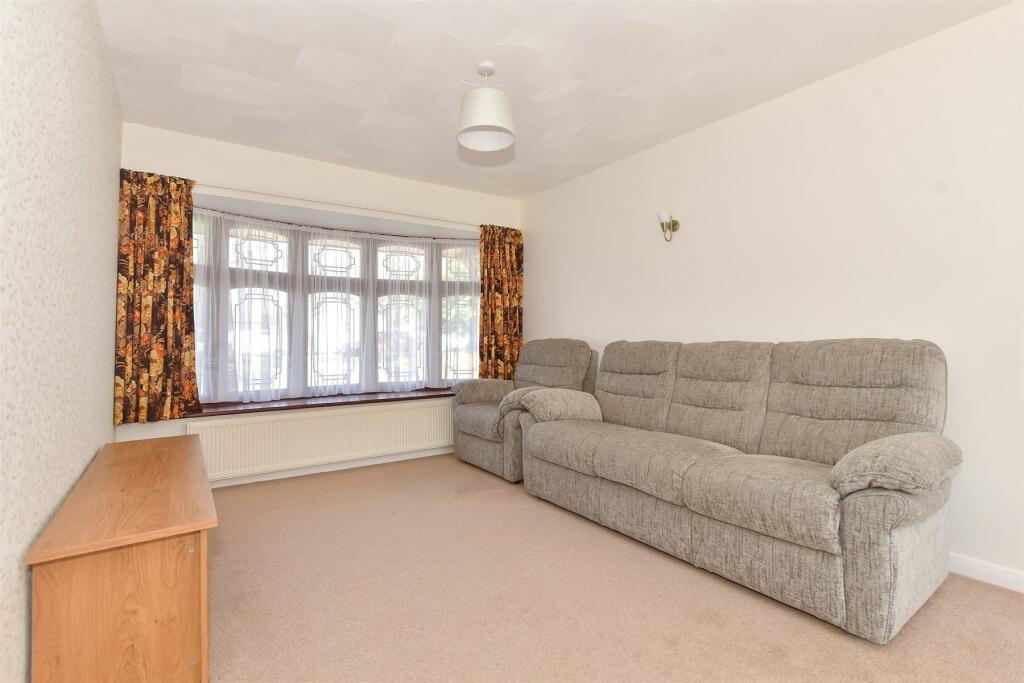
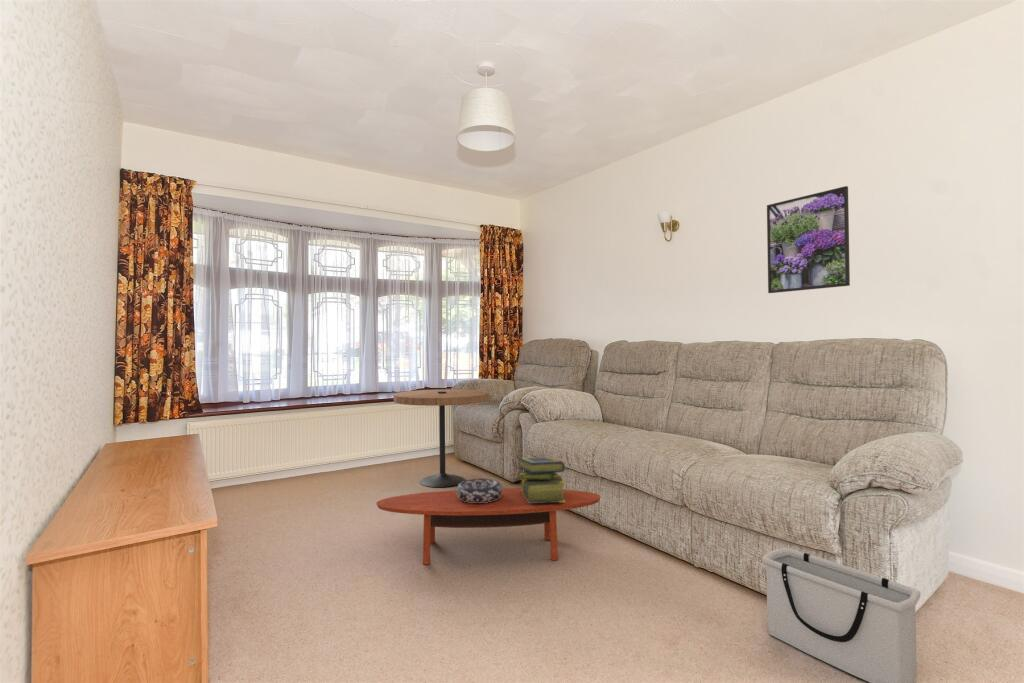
+ coffee table (490, 524)
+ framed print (805, 242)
+ decorative bowl (479, 490)
+ side table (442, 436)
+ stack of books (540, 477)
+ storage bin (835, 613)
